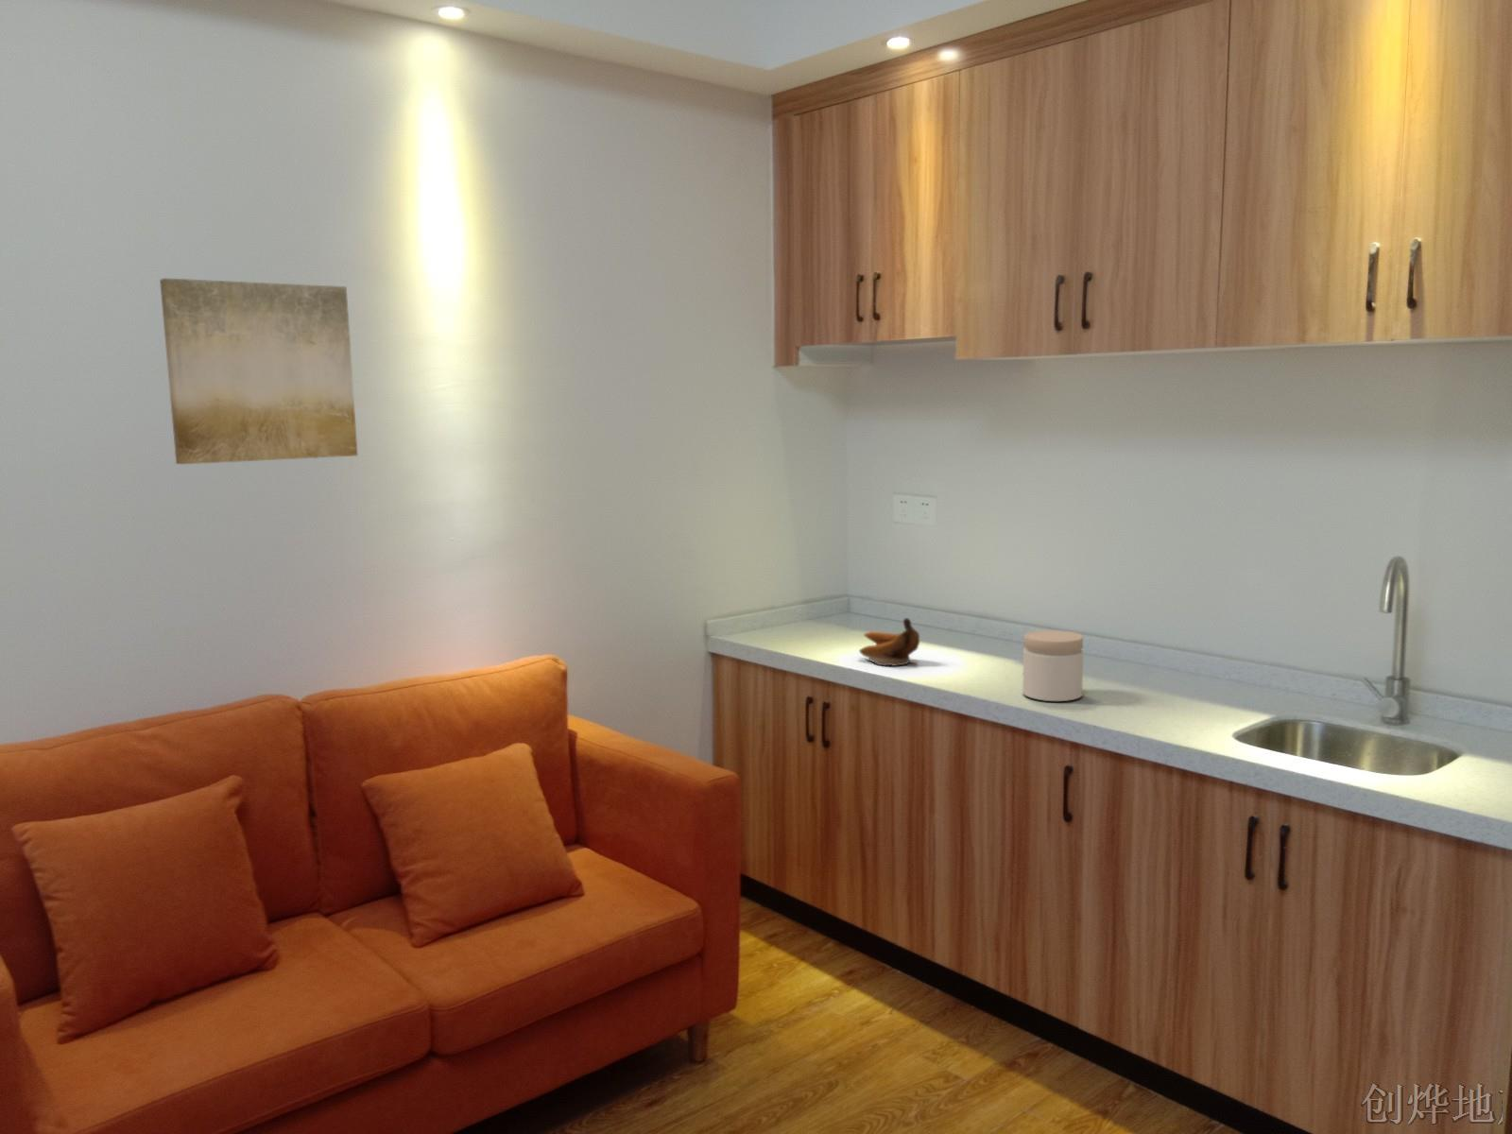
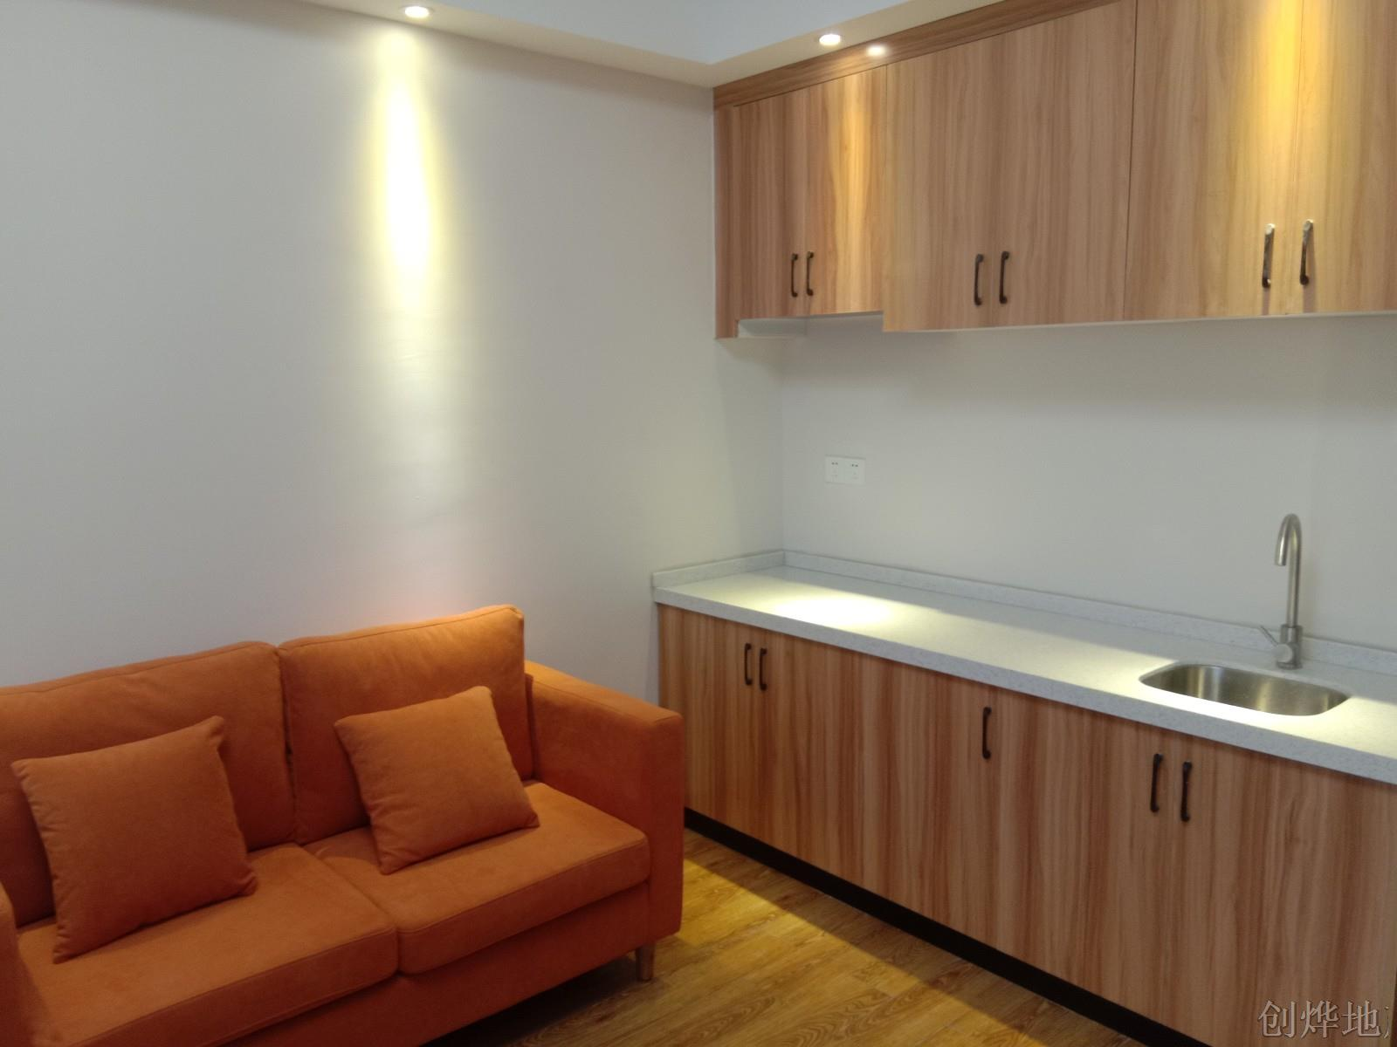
- jar (1052, 666)
- banana (889, 638)
- wall art (263, 373)
